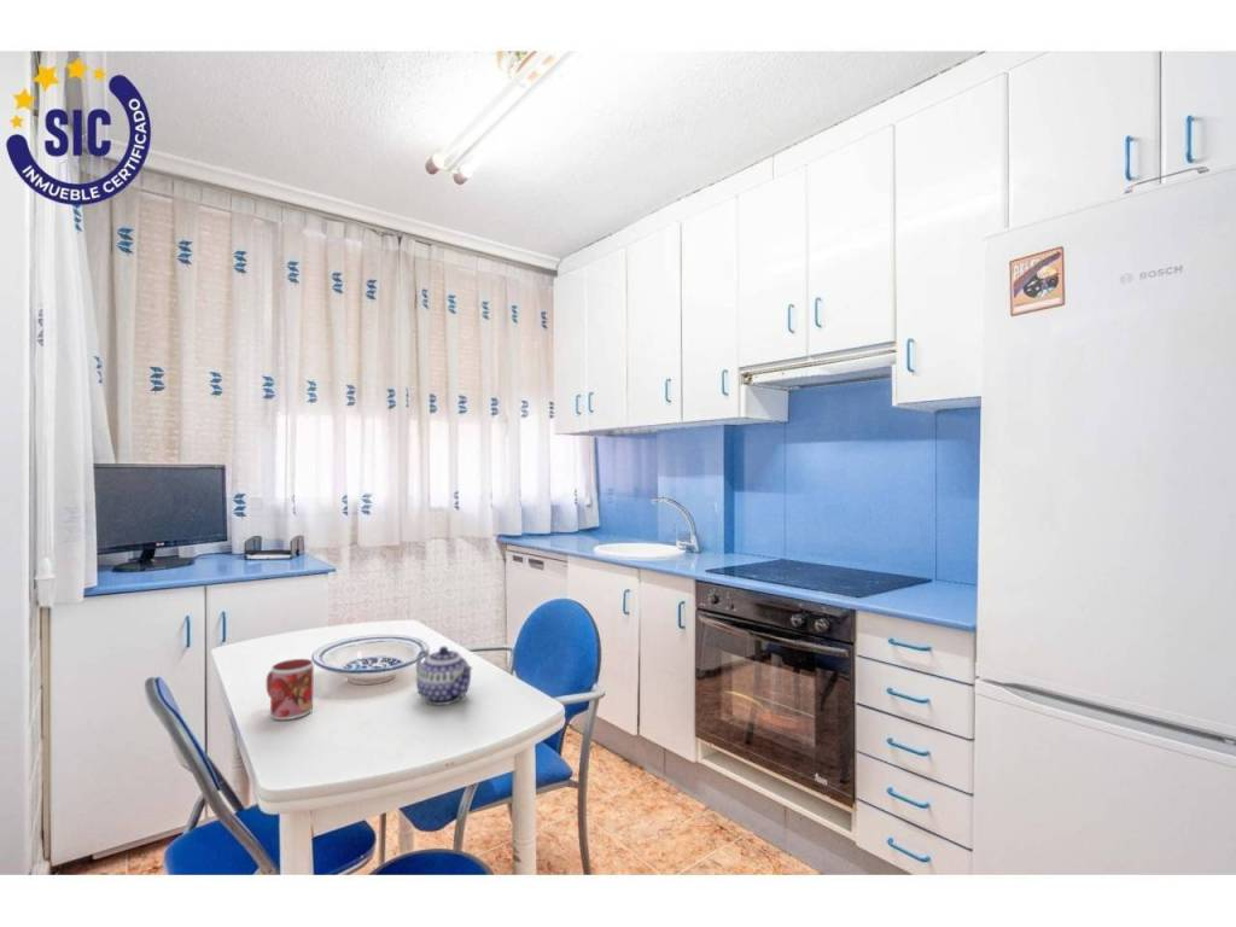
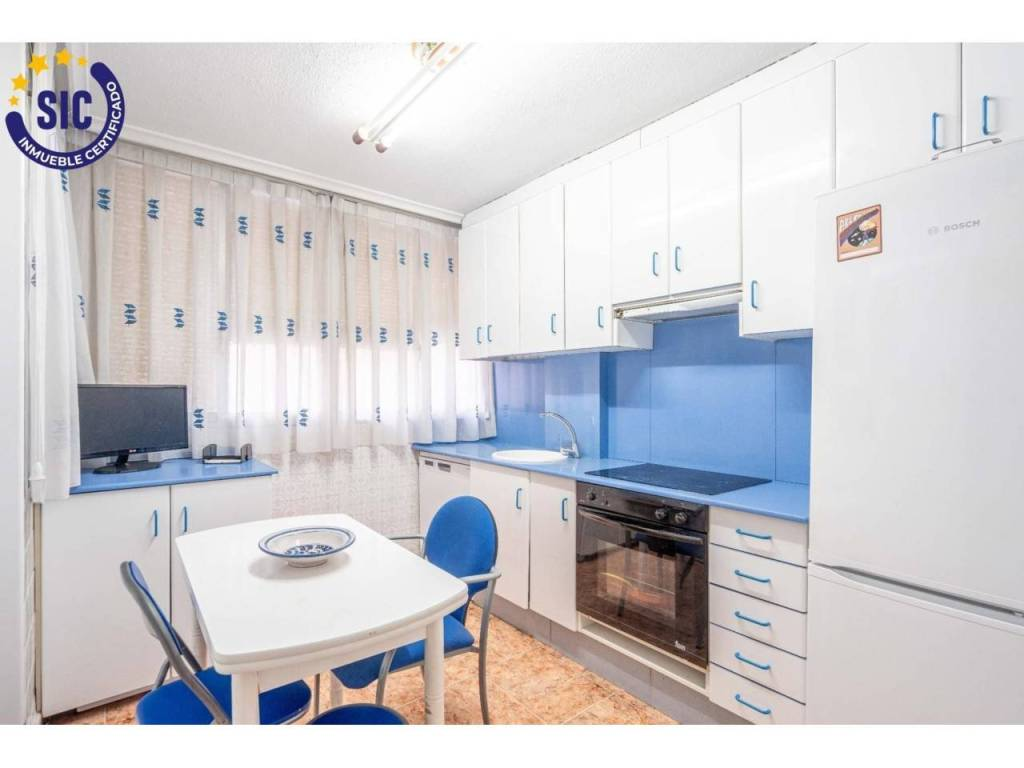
- mug (287, 686)
- teapot (443, 672)
